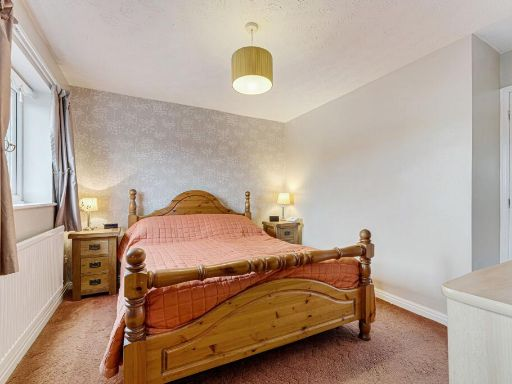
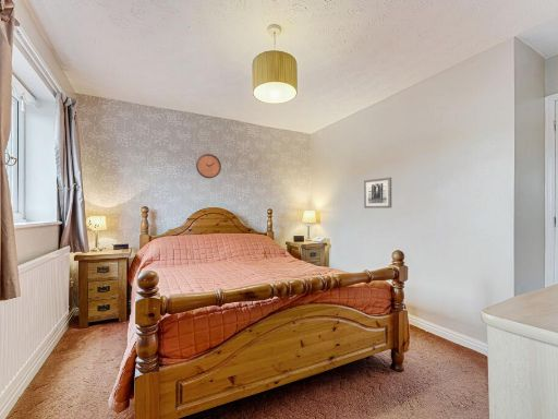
+ wall art (377, 193)
+ clock (208, 166)
